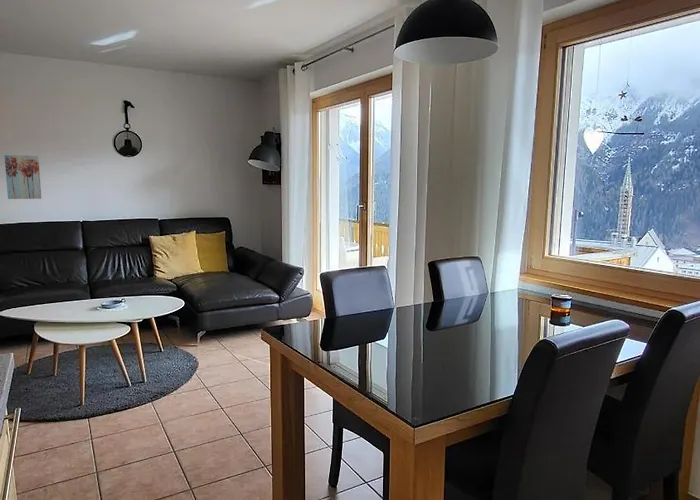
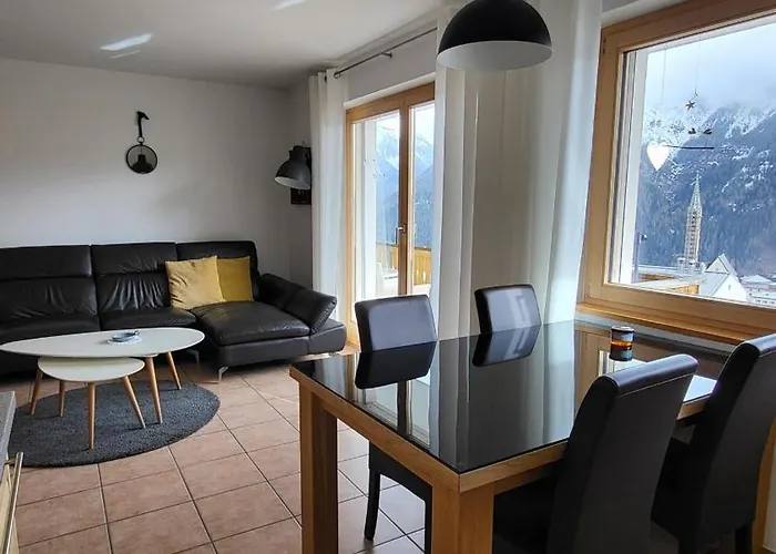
- wall art (23, 177)
